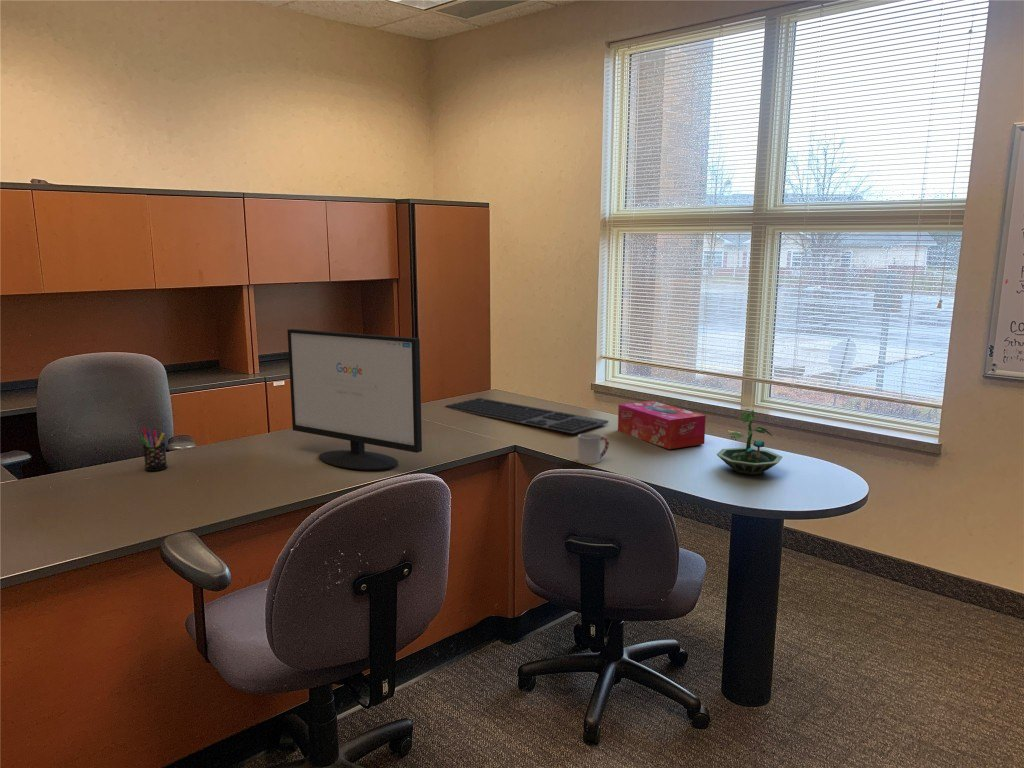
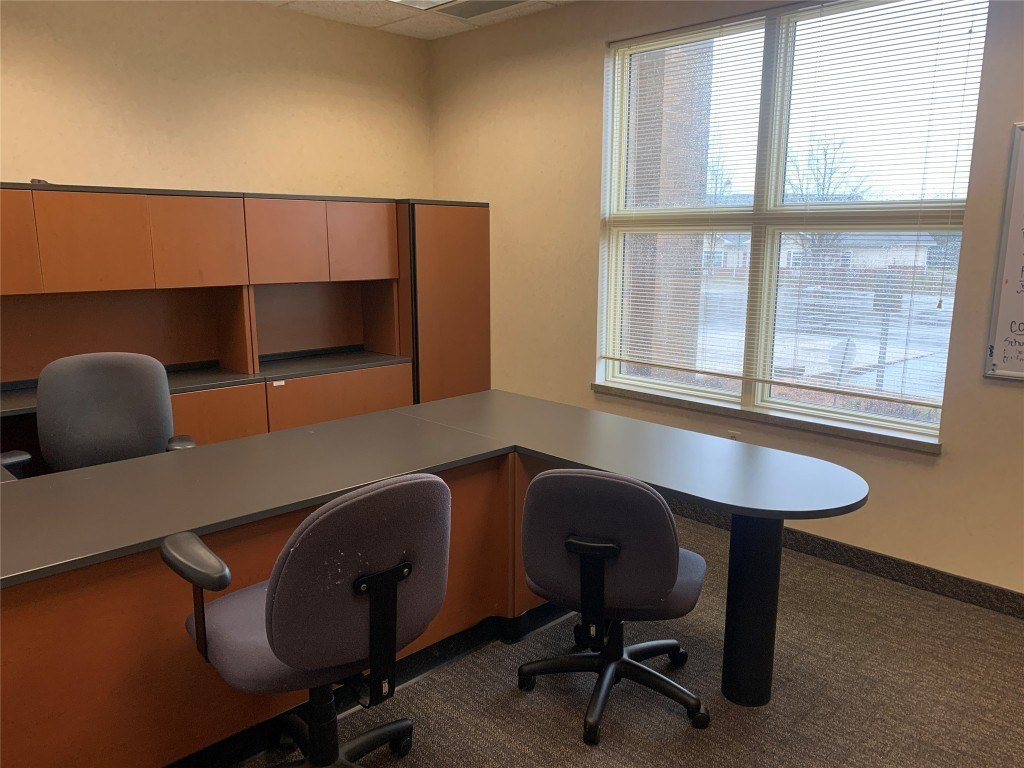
- terrarium (751, 422)
- tissue box (660, 423)
- keyboard (521, 413)
- cup (593, 448)
- computer monitor (356, 397)
- pen holder (151, 448)
